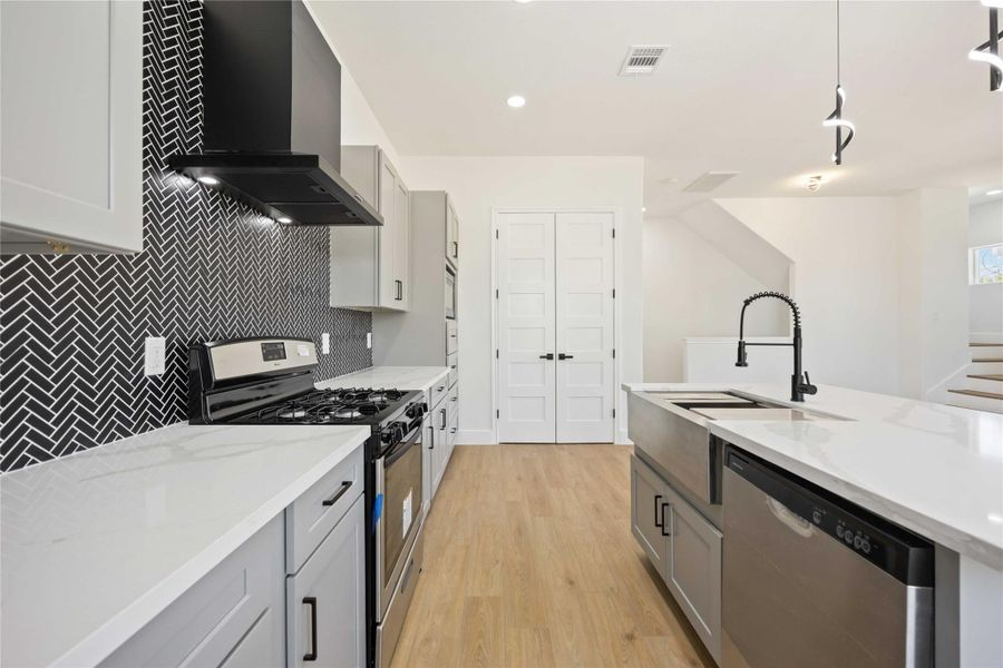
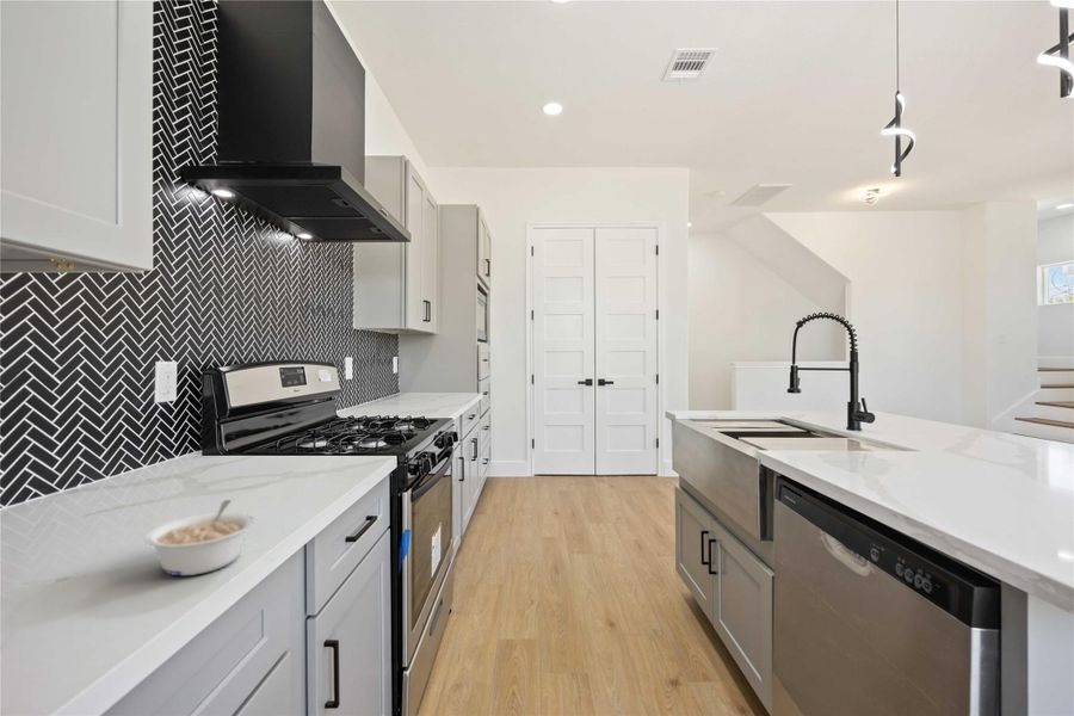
+ legume (200, 539)
